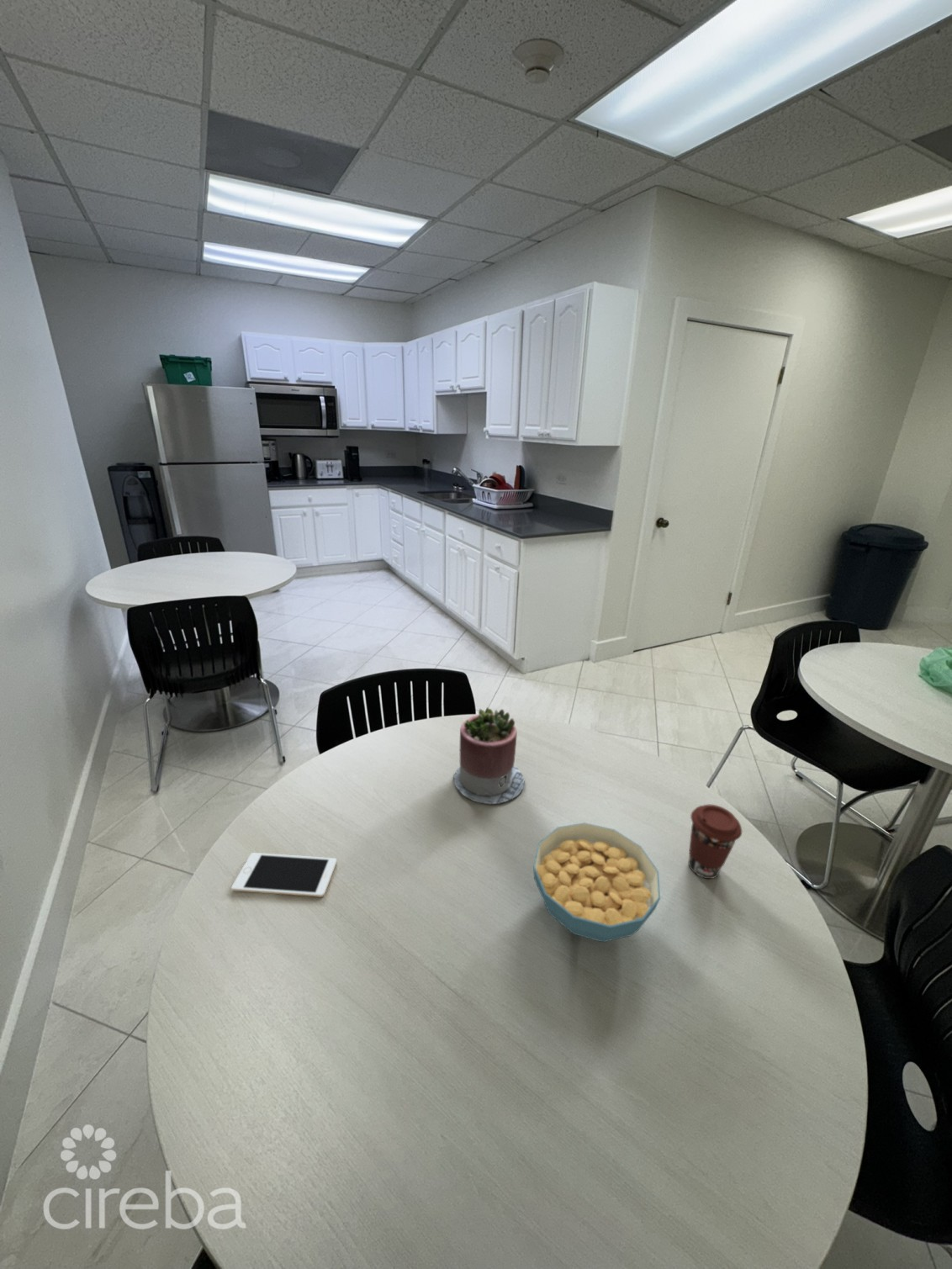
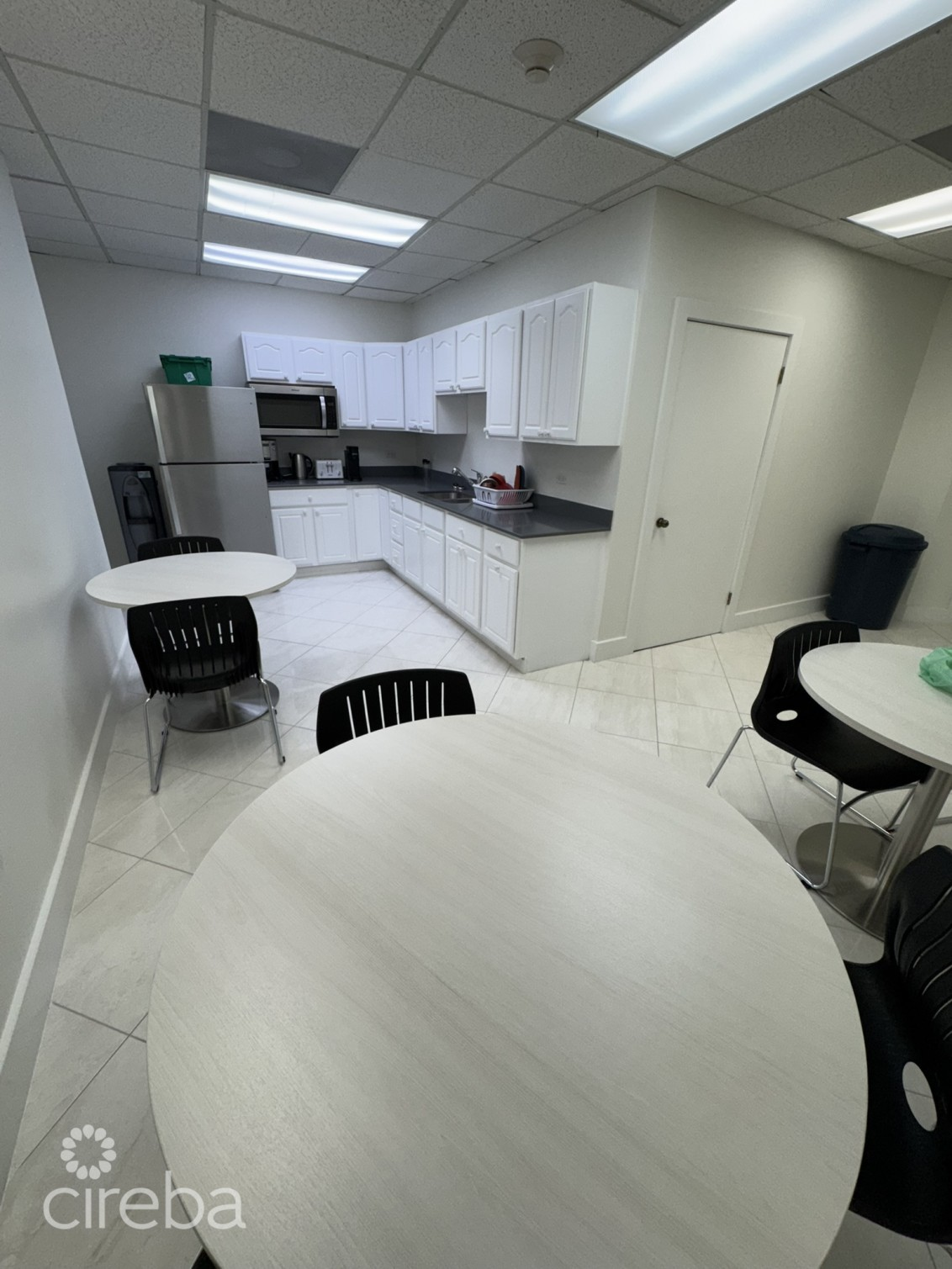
- coffee cup (710, 843)
- succulent planter (490, 747)
- cell phone (286, 874)
- cereal bowl (592, 891)
